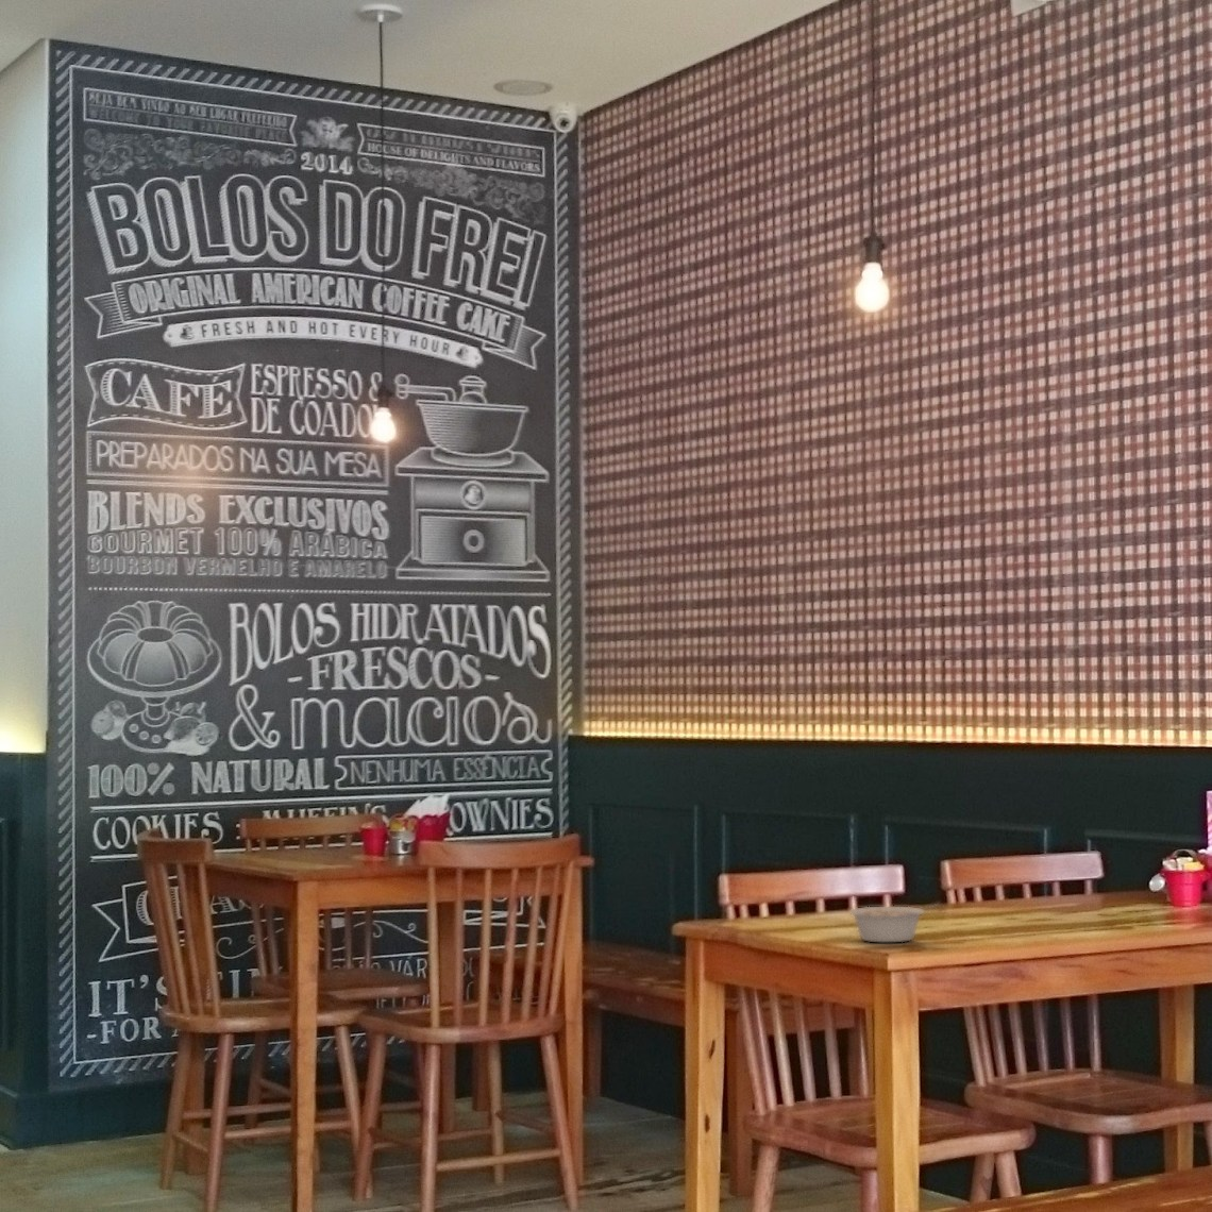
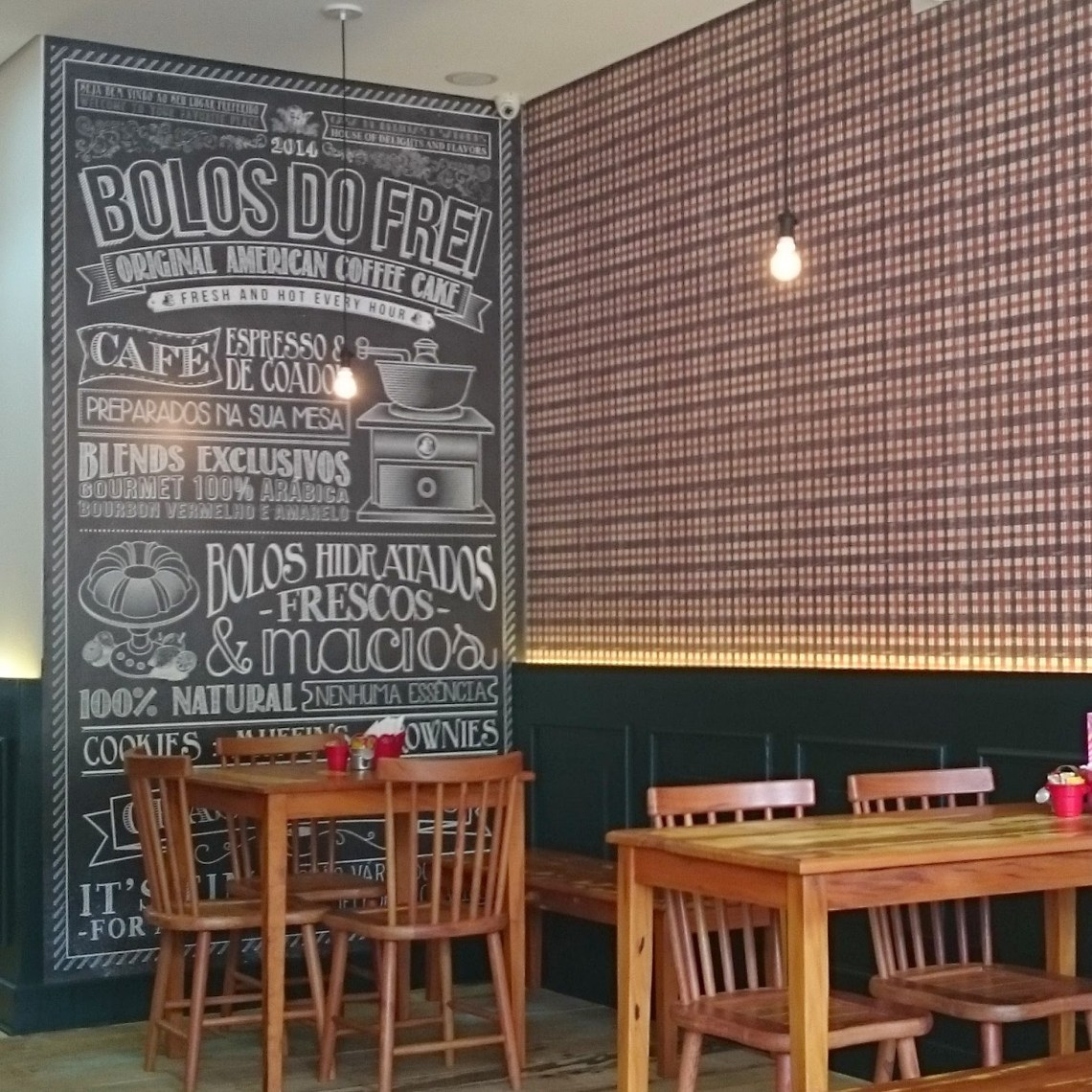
- legume (889, 921)
